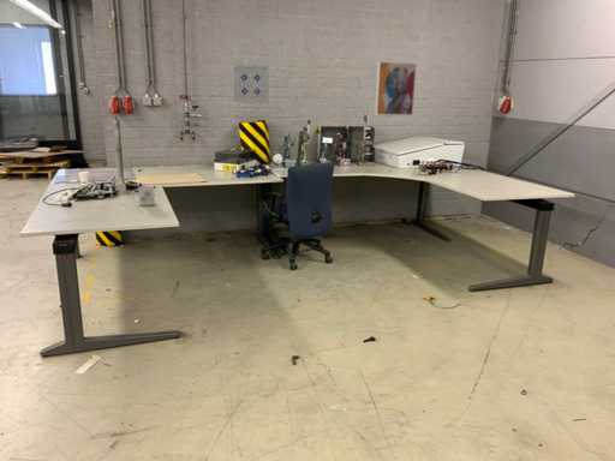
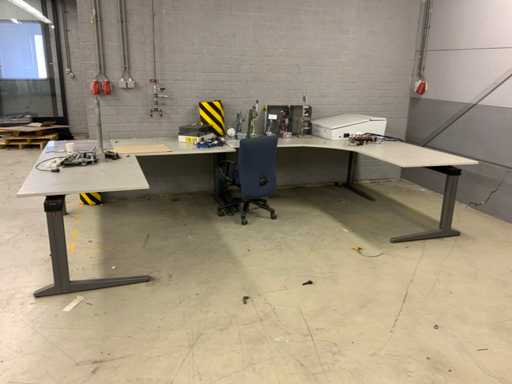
- wall art (395, 89)
- mug (144, 196)
- wall art (250, 84)
